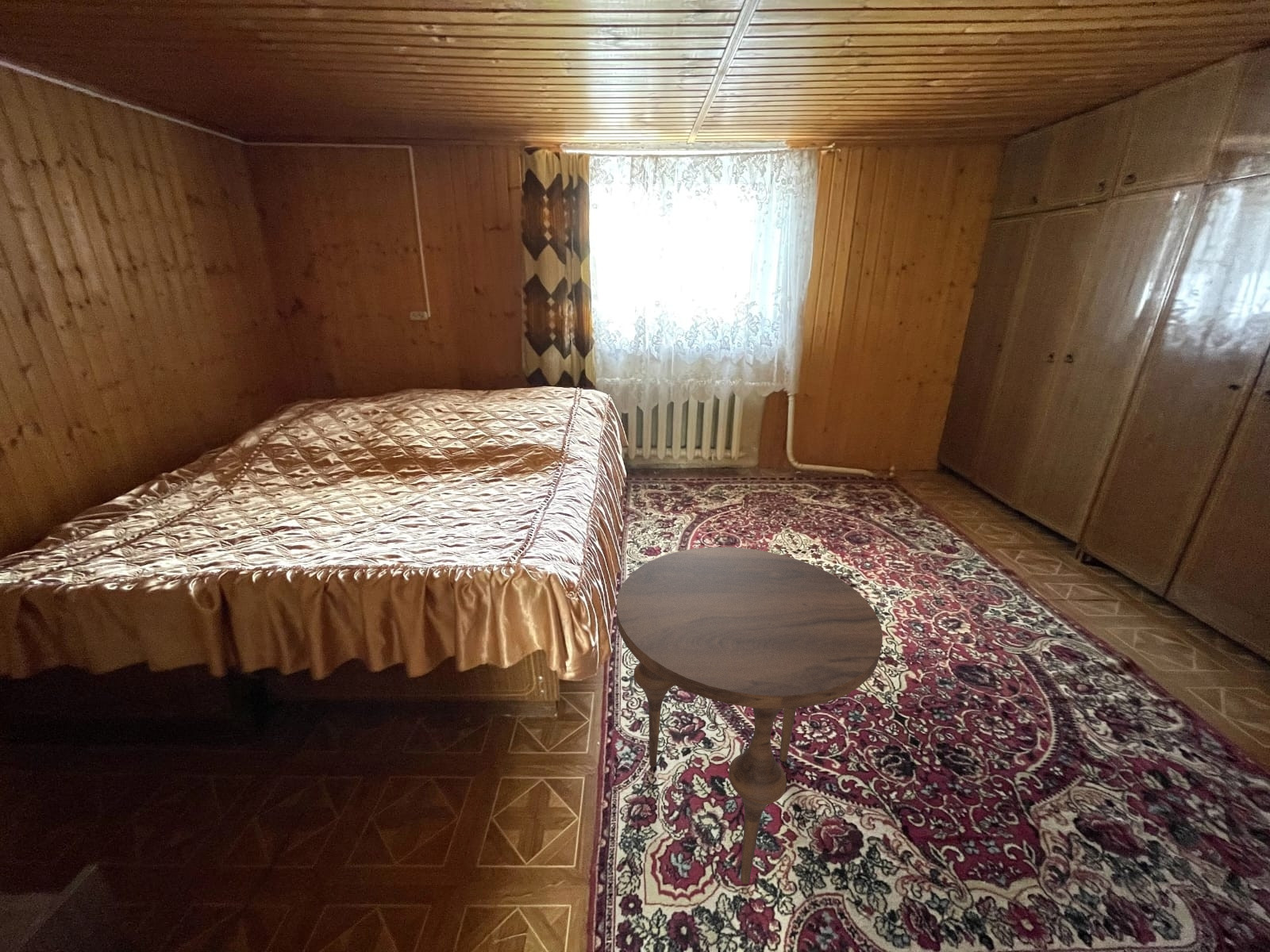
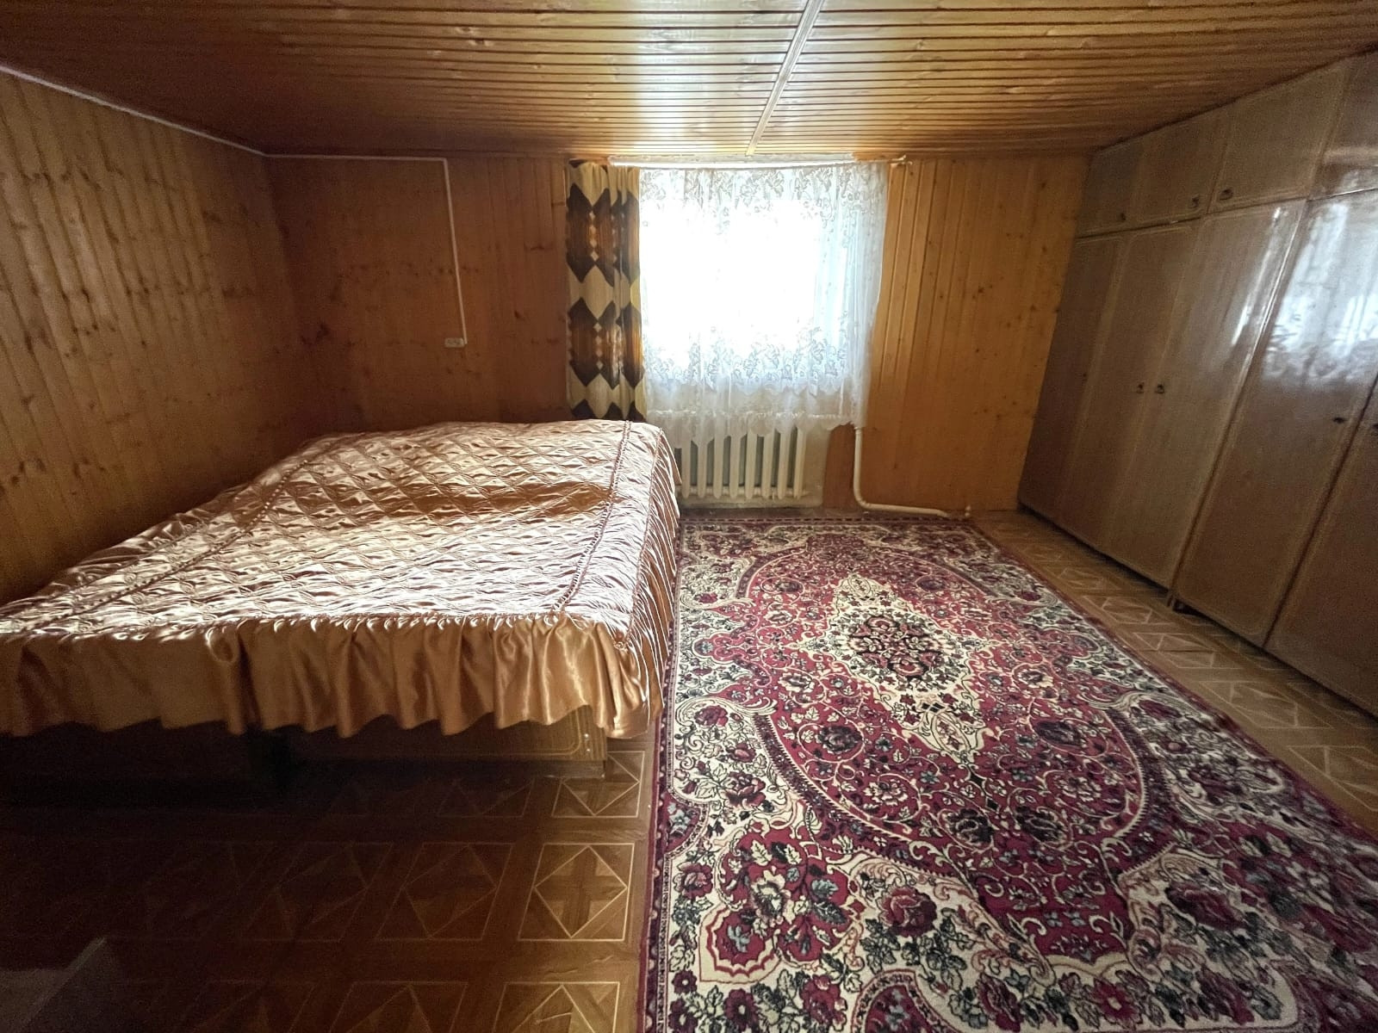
- side table (734, 704)
